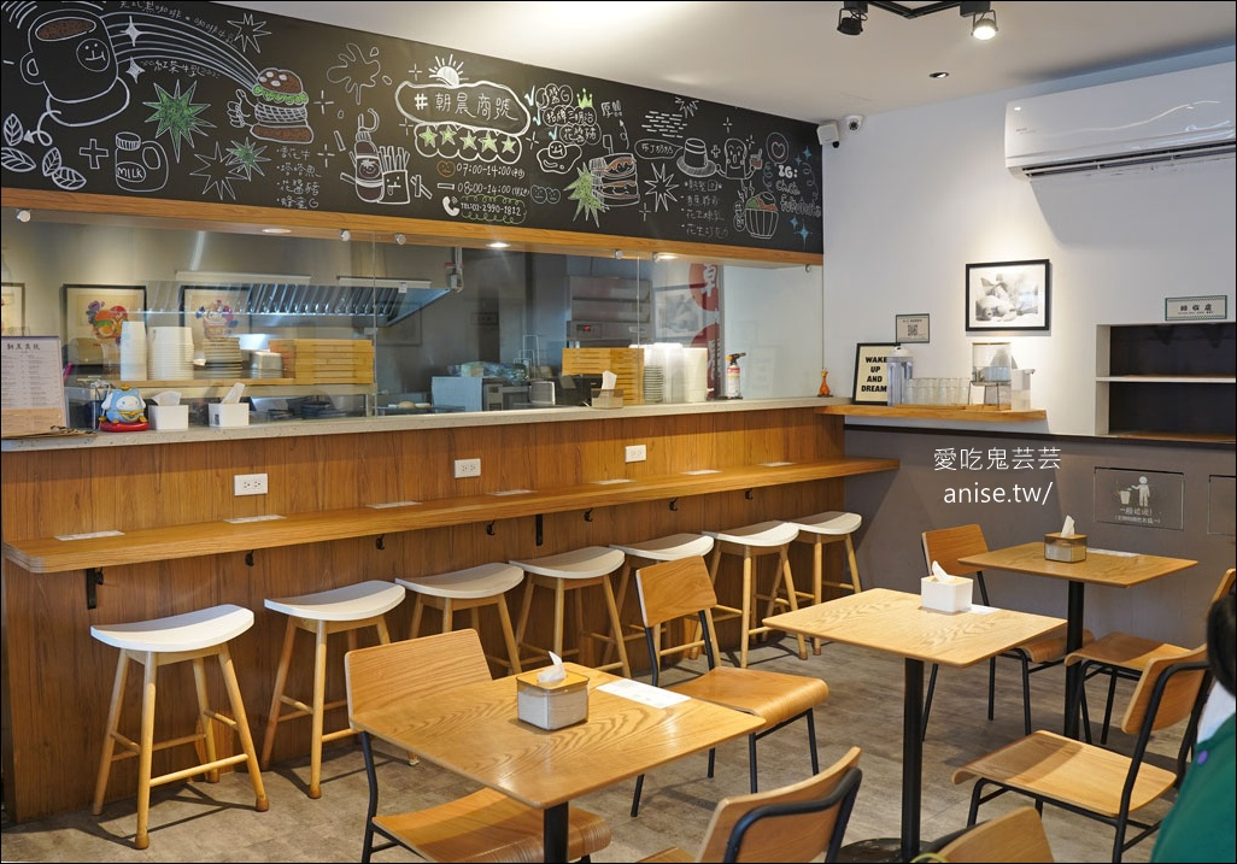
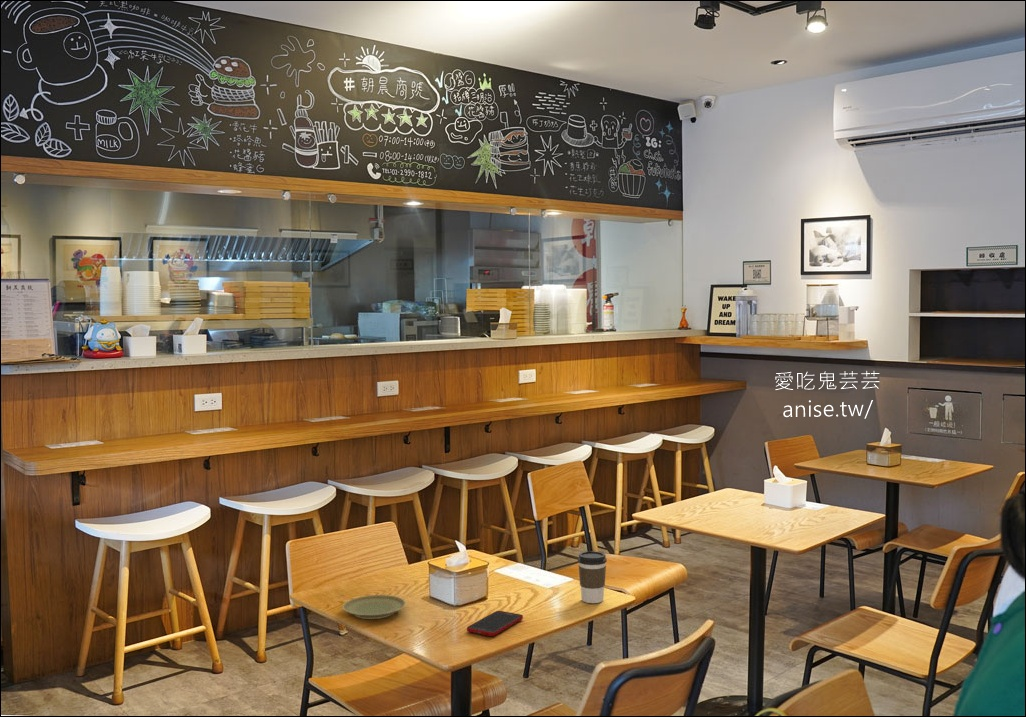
+ cell phone (495, 623)
+ plate (374, 608)
+ coffee cup (592, 577)
